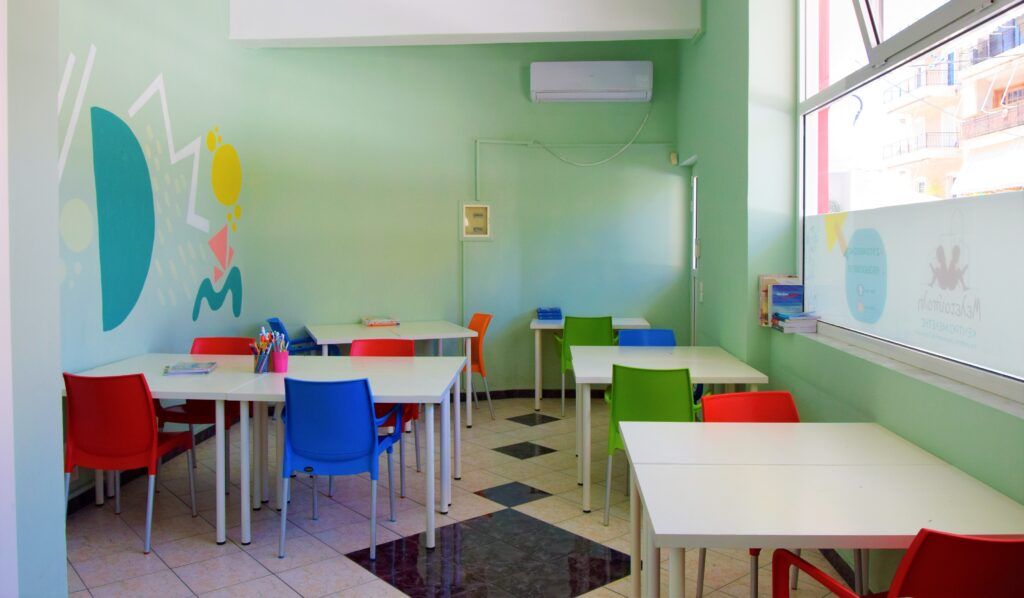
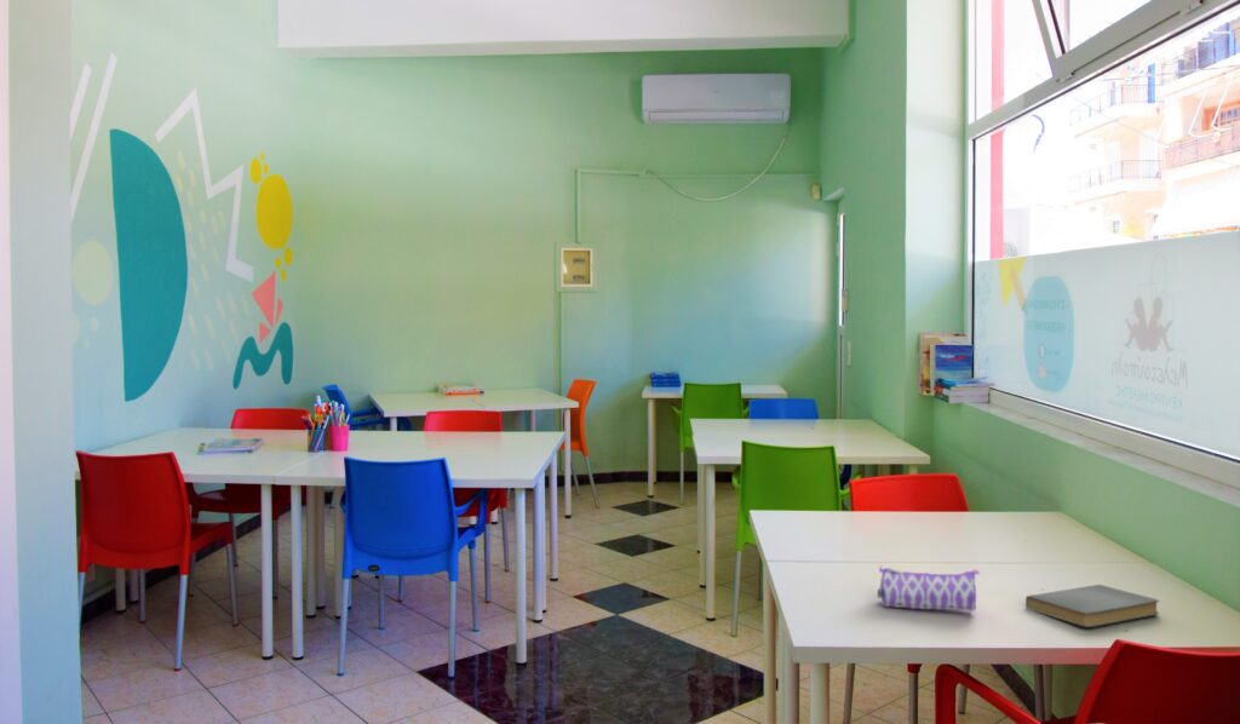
+ book (1092, 604)
+ pencil case (926, 587)
